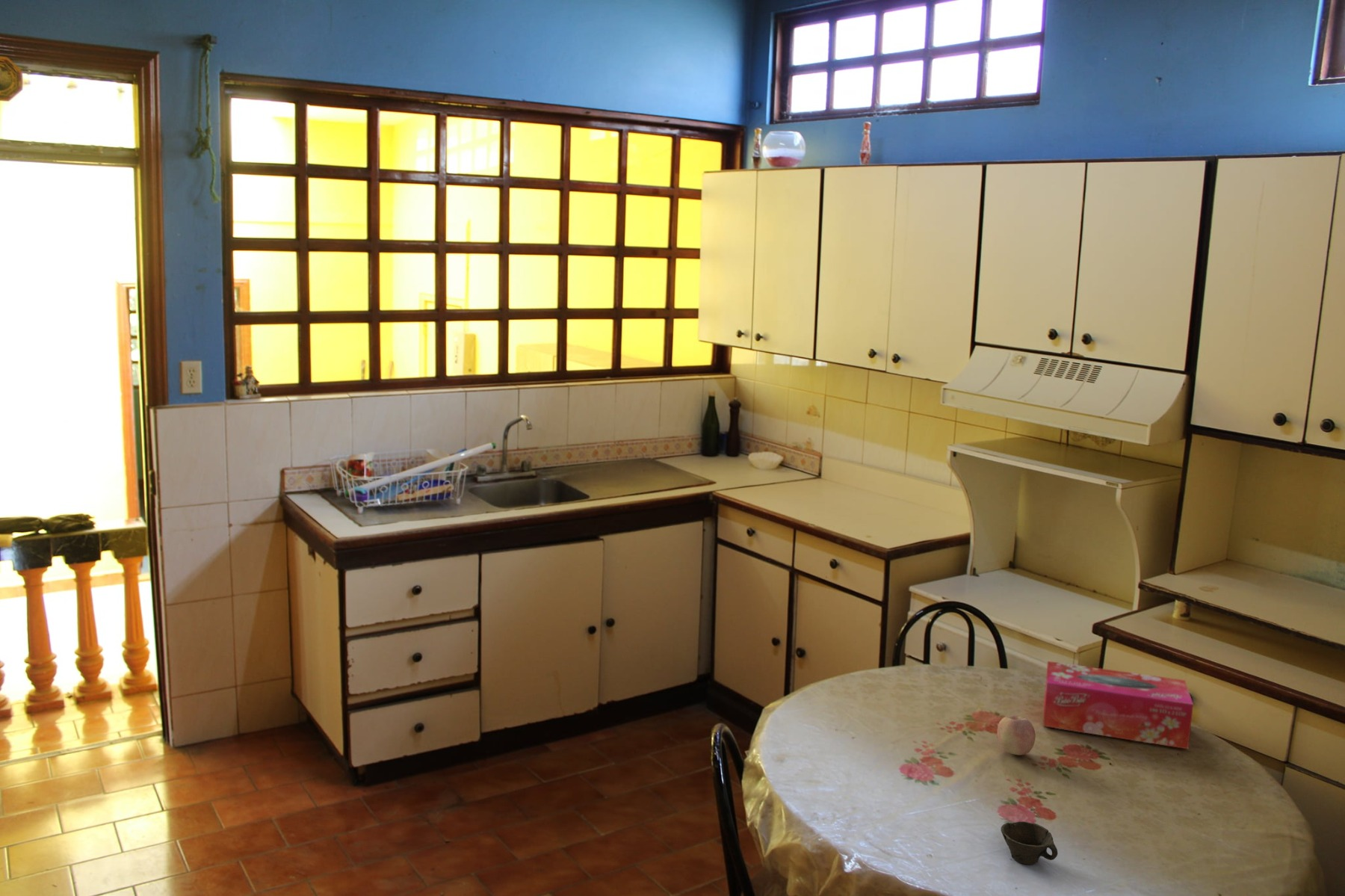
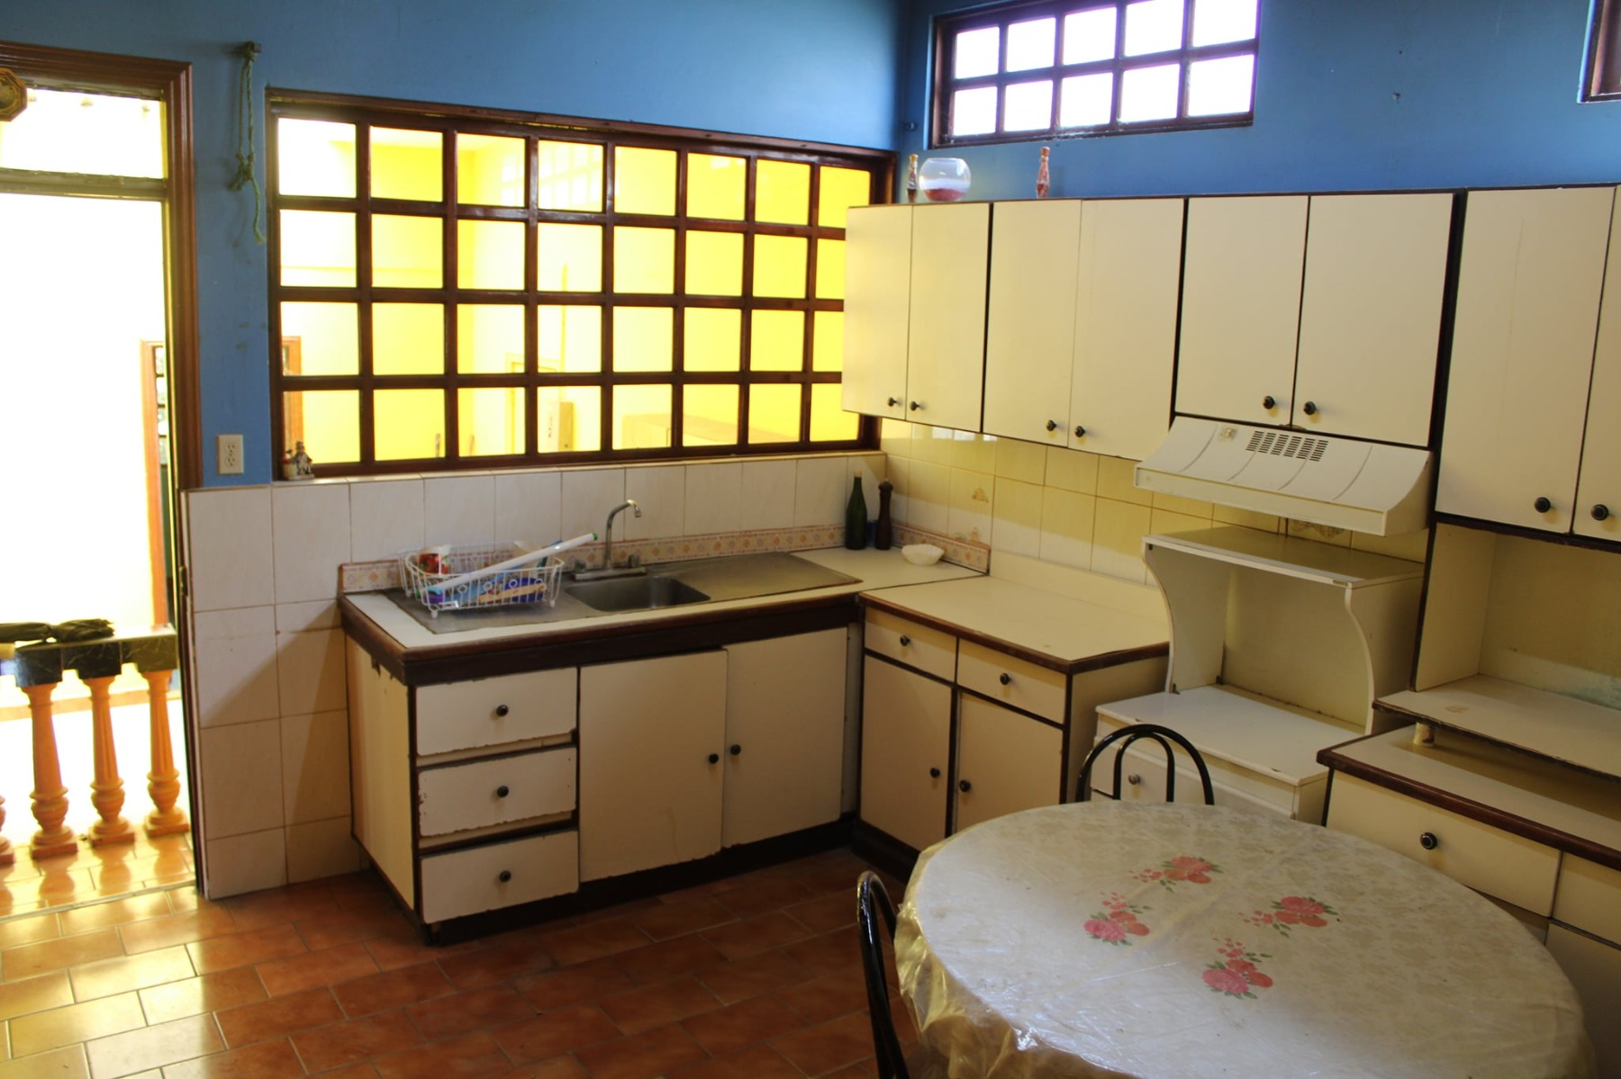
- tissue box (1114, 702)
- fruit (1015, 735)
- cup (1028, 847)
